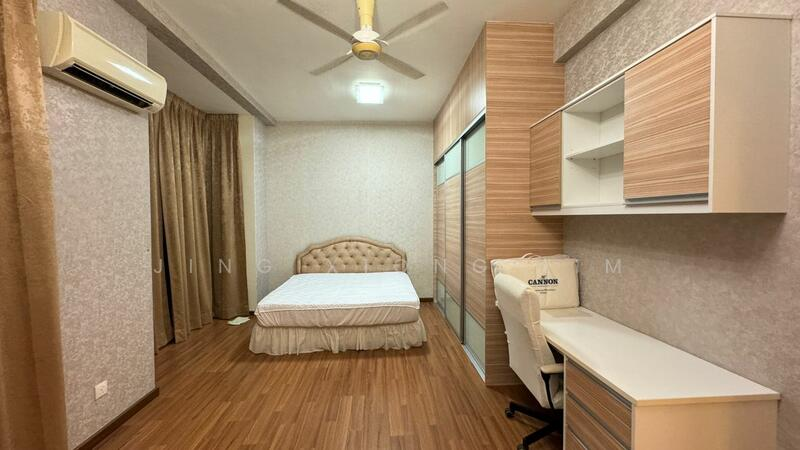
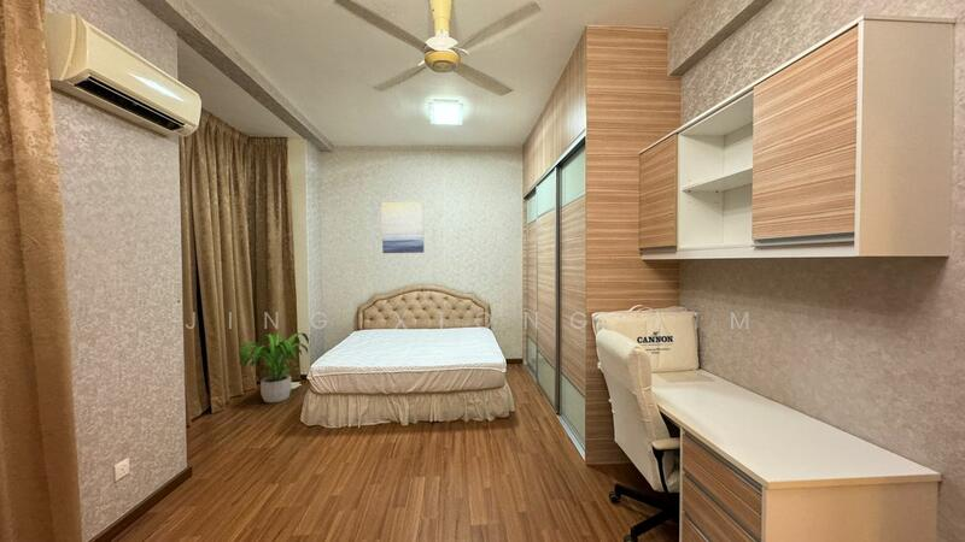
+ wall art (403, 228)
+ potted plant (277, 366)
